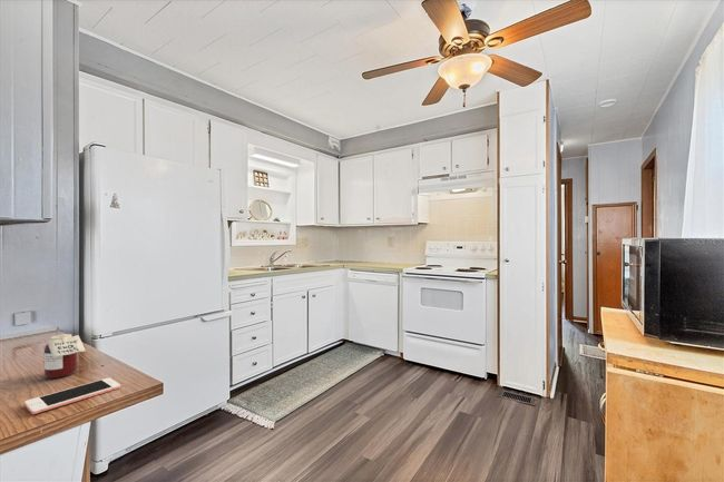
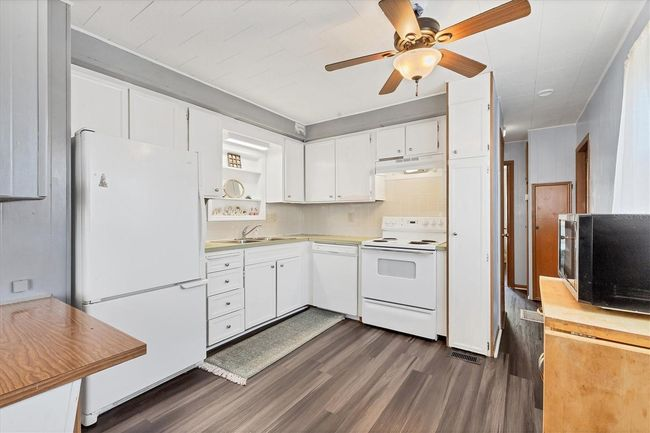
- jar (62, 355)
- cell phone (75, 394)
